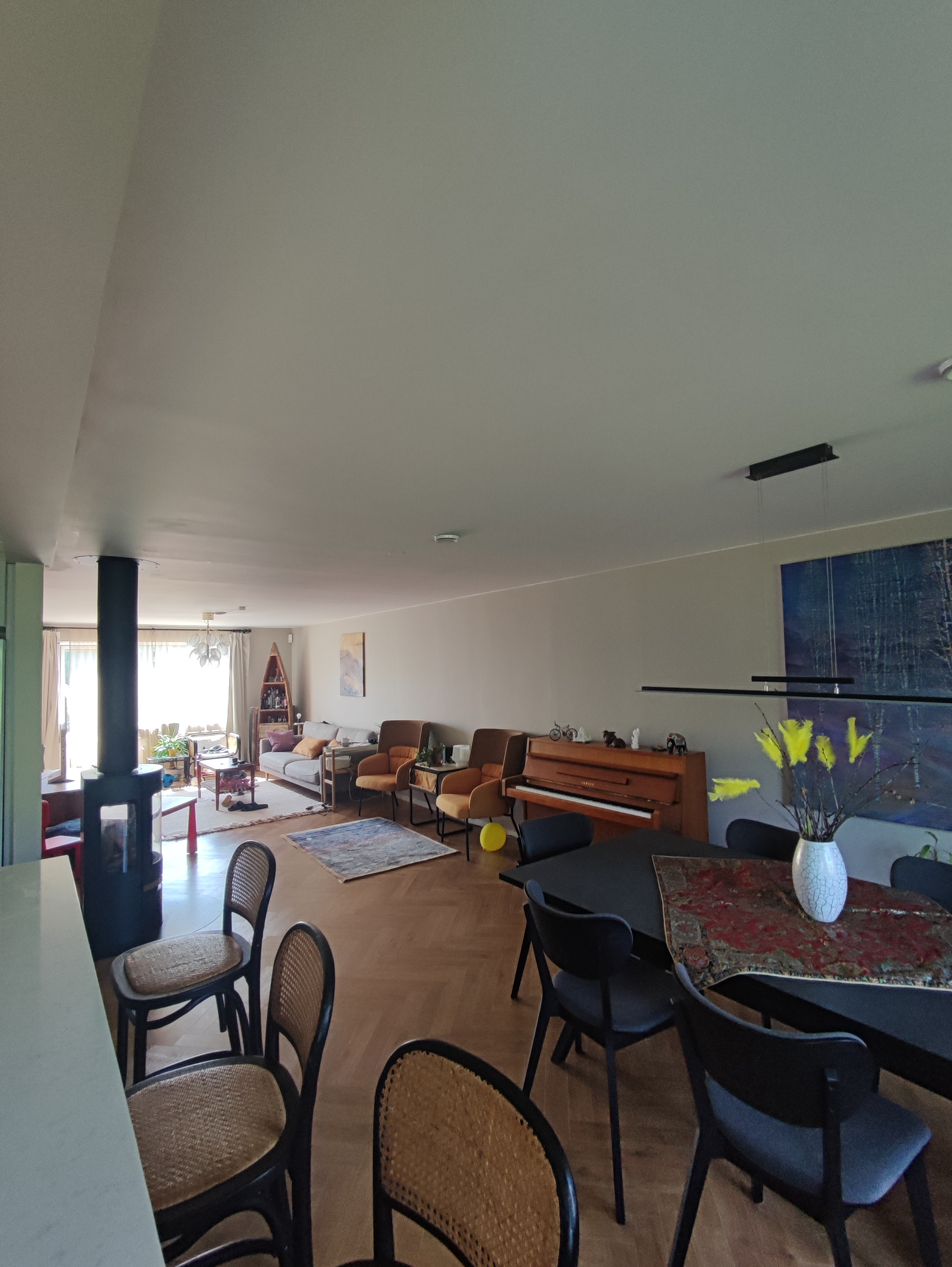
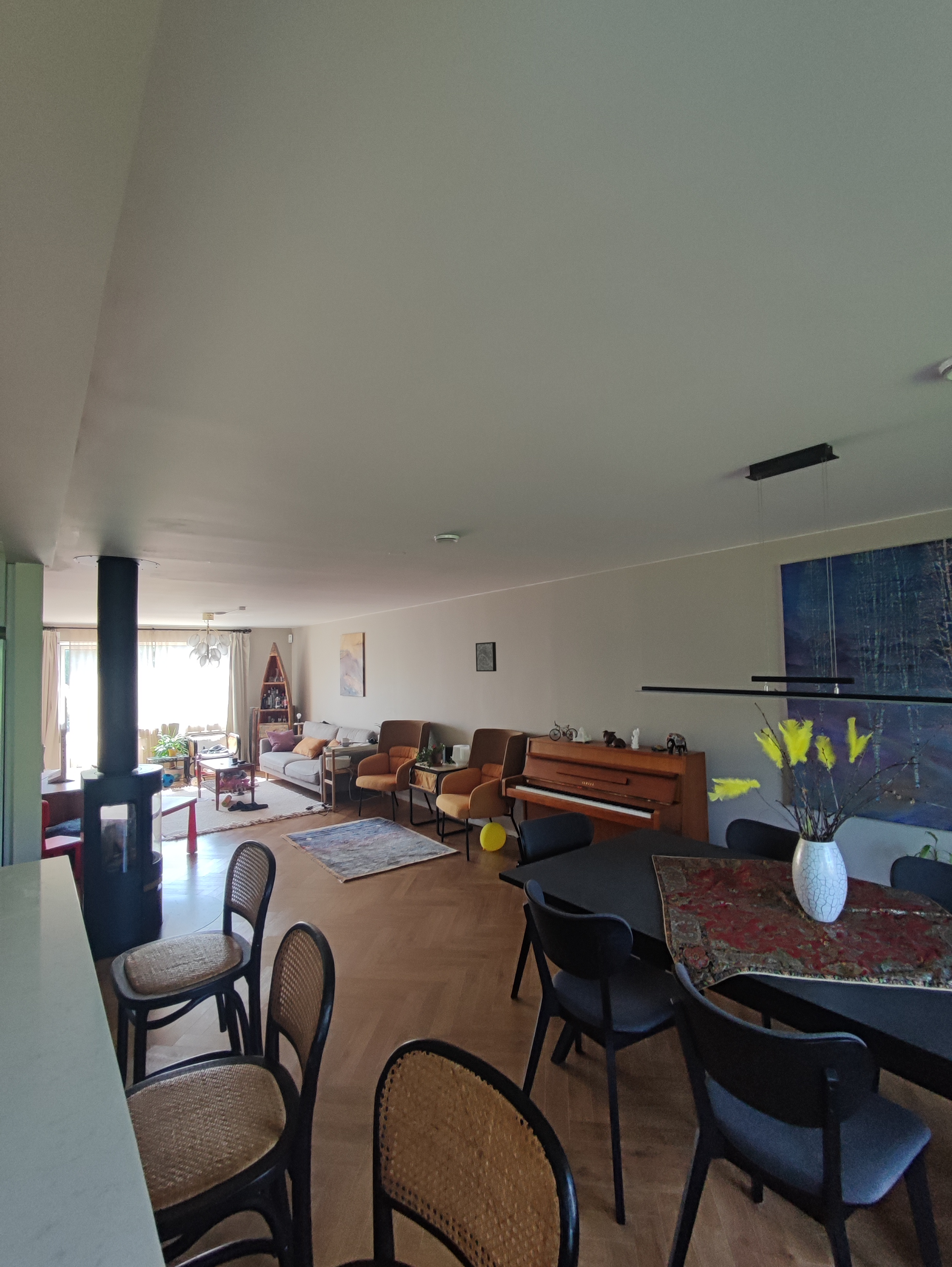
+ wall art (486, 657)
